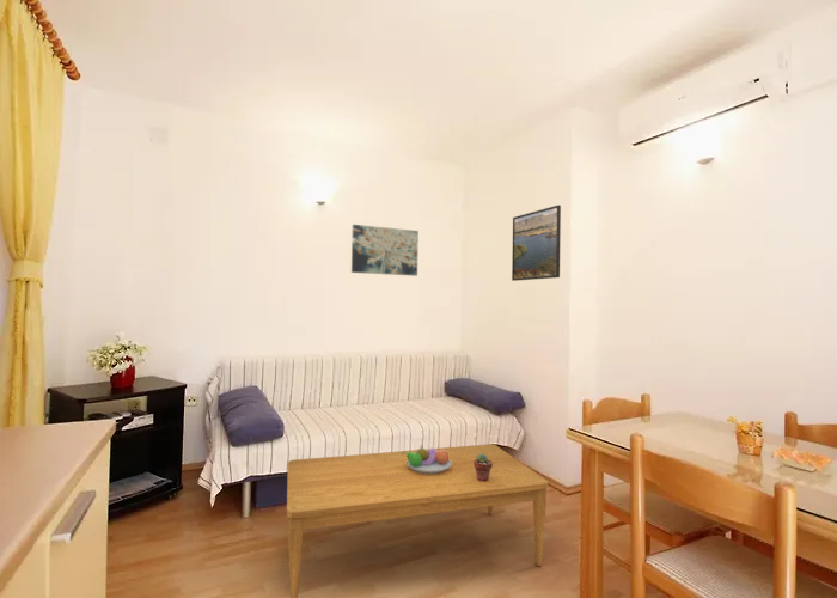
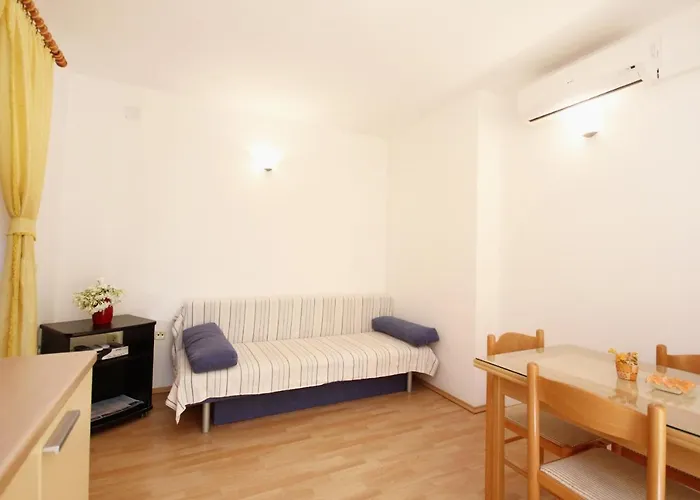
- wall art (385, 250)
- fruit bowl (427, 457)
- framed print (534, 245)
- coffee table (411, 511)
- potted succulent (482, 465)
